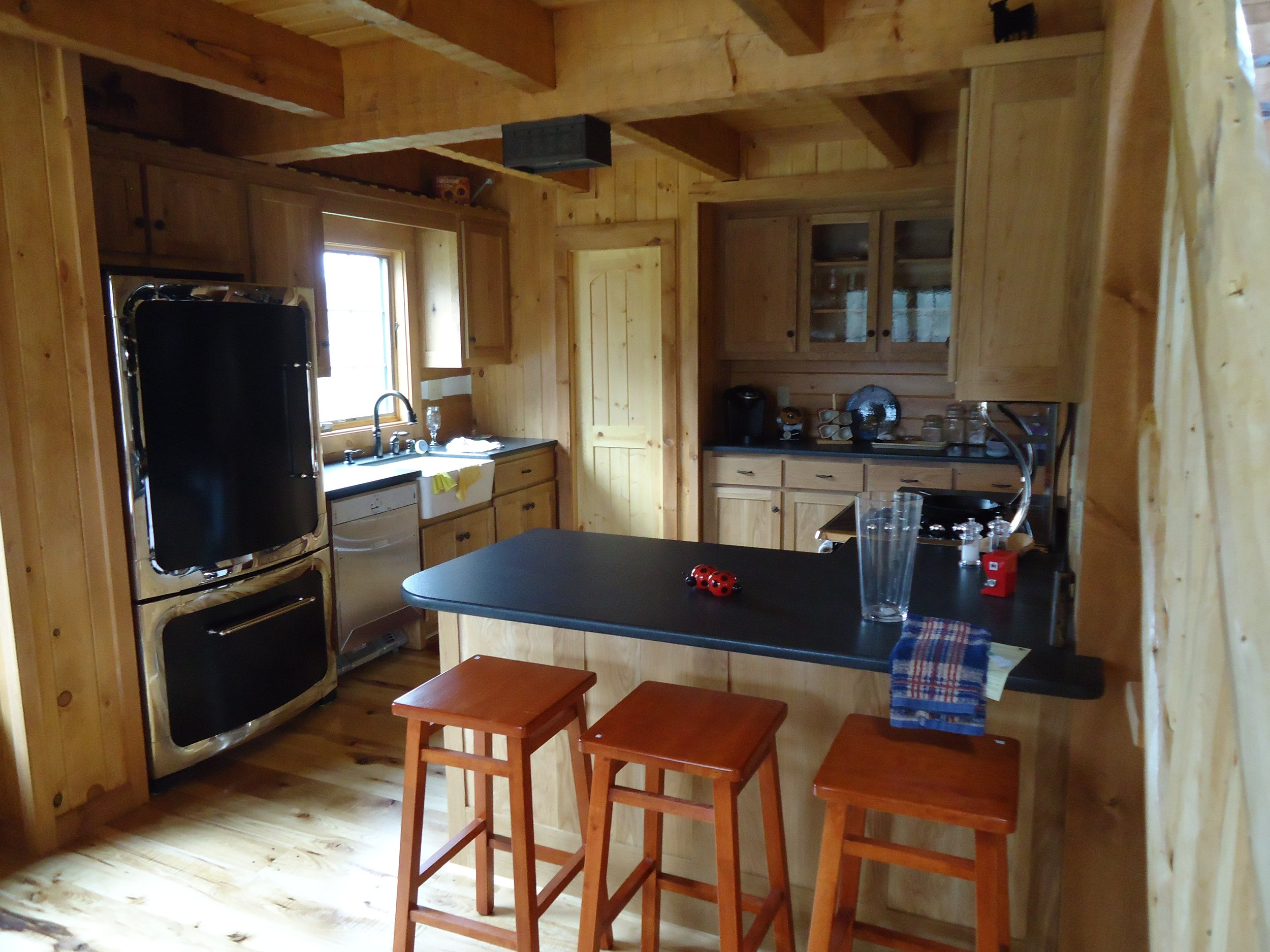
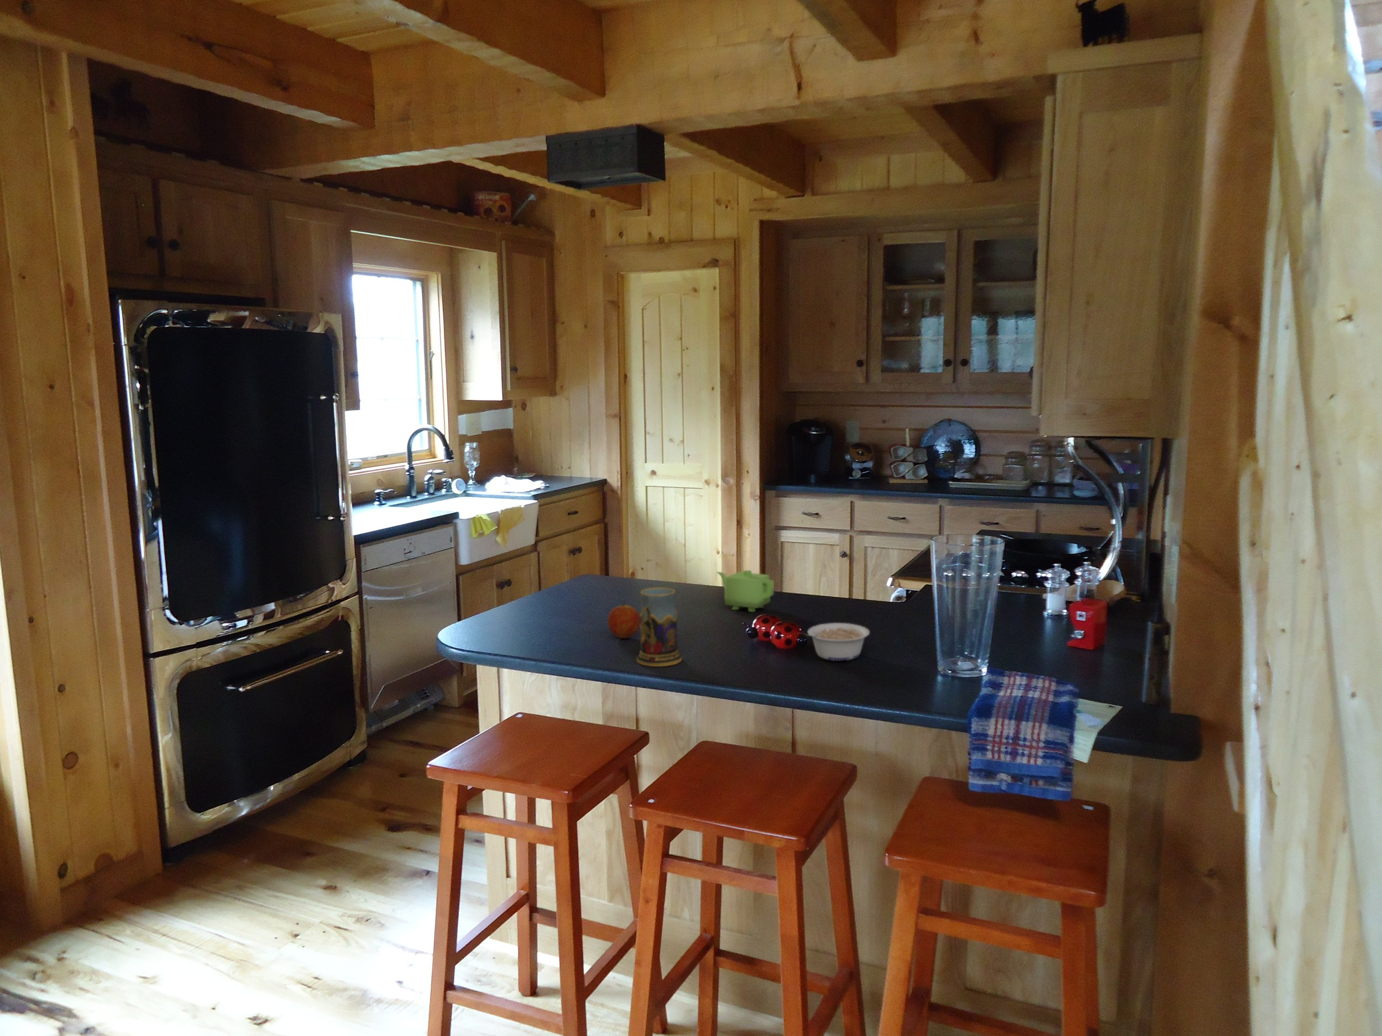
+ teapot (744, 589)
+ mug (656, 627)
+ fruit (624, 619)
+ legume (838, 641)
